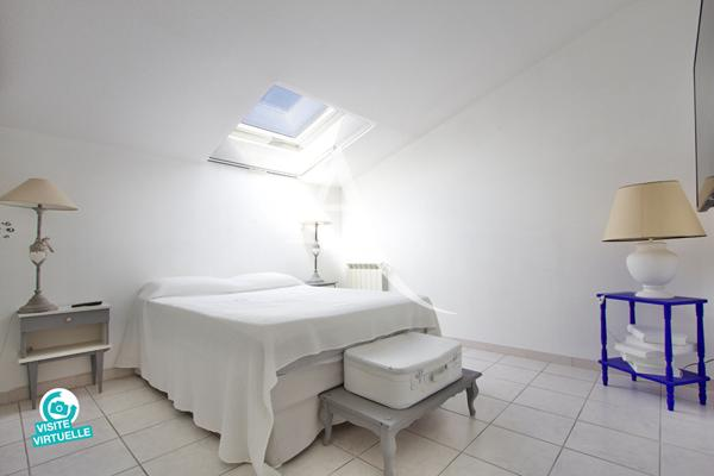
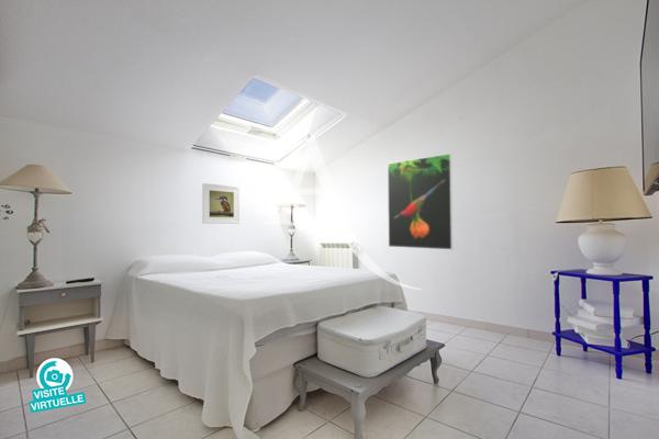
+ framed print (417, 203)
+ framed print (221, 204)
